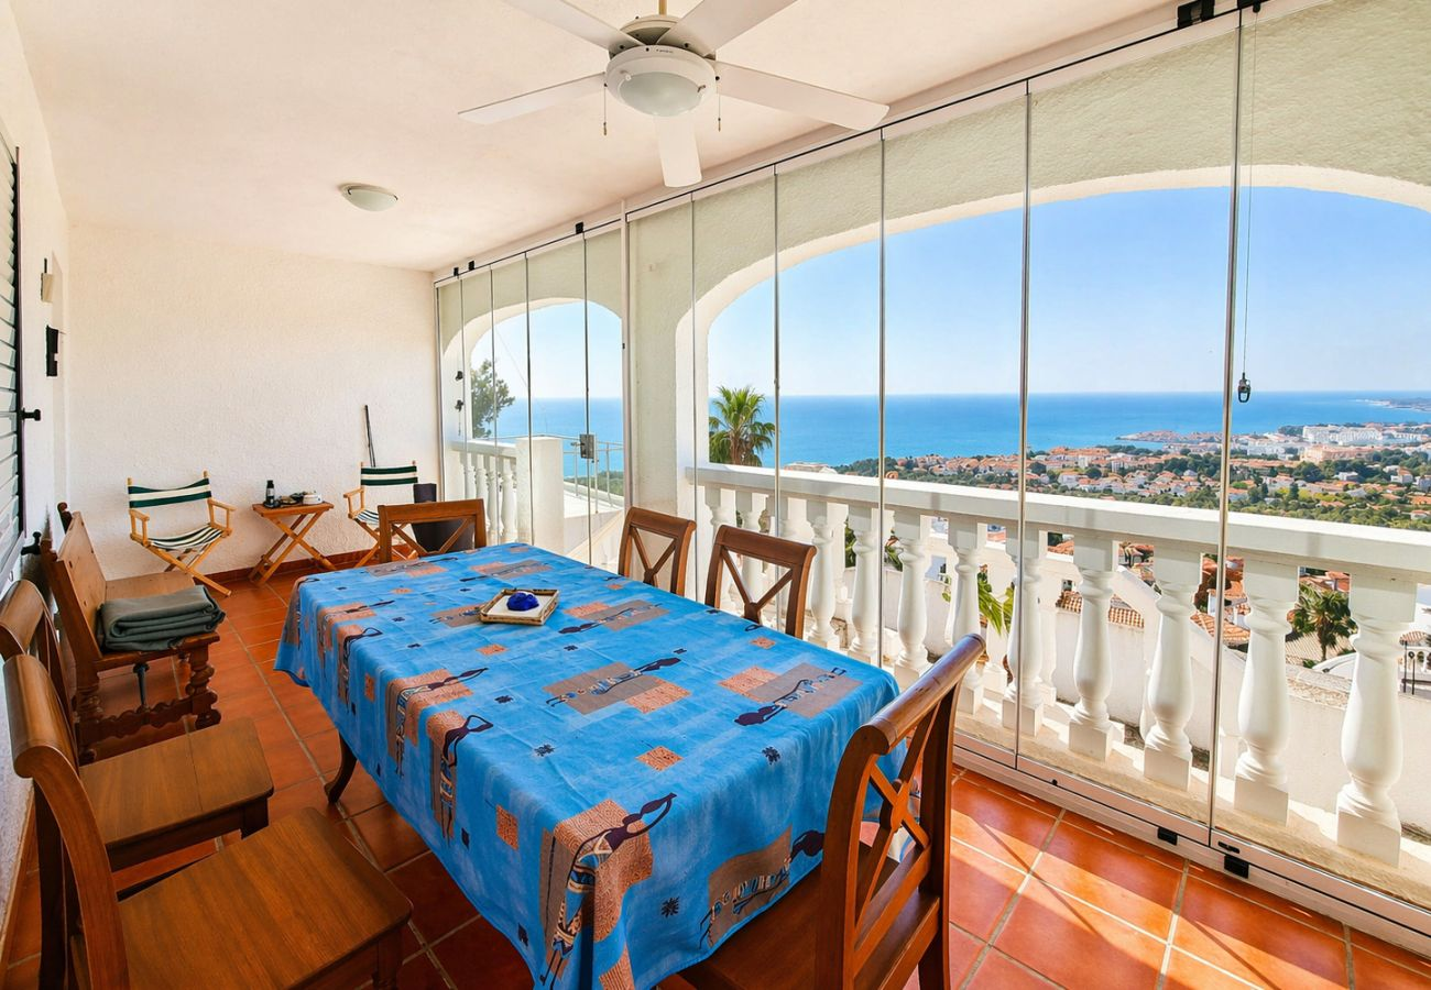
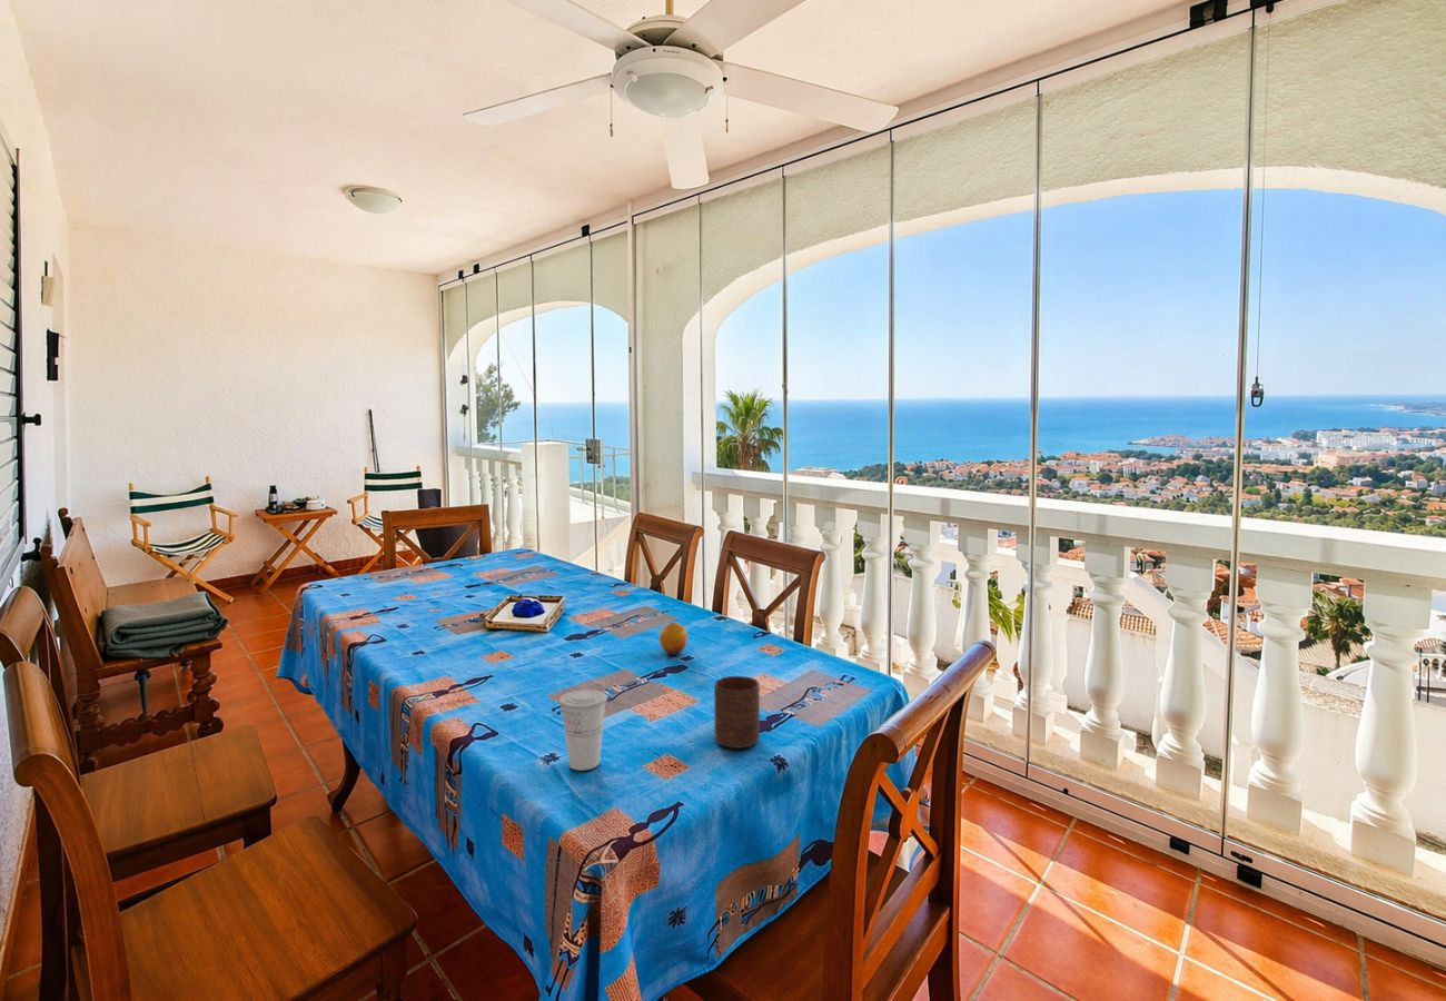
+ cup (733, 708)
+ cup (583, 730)
+ fruit (673, 637)
